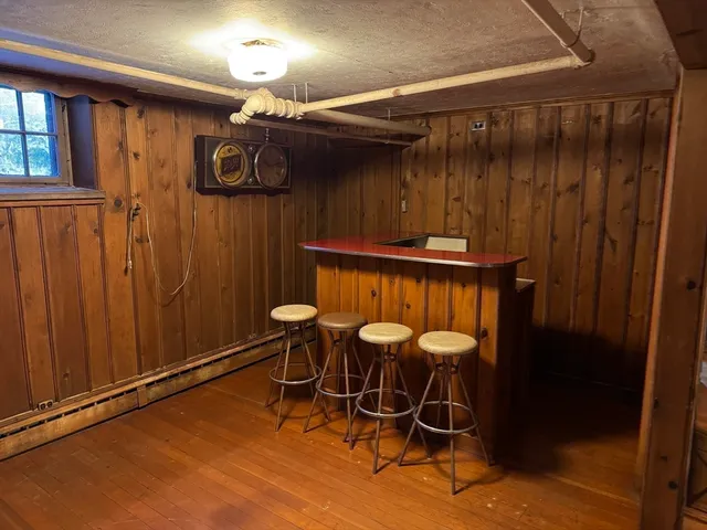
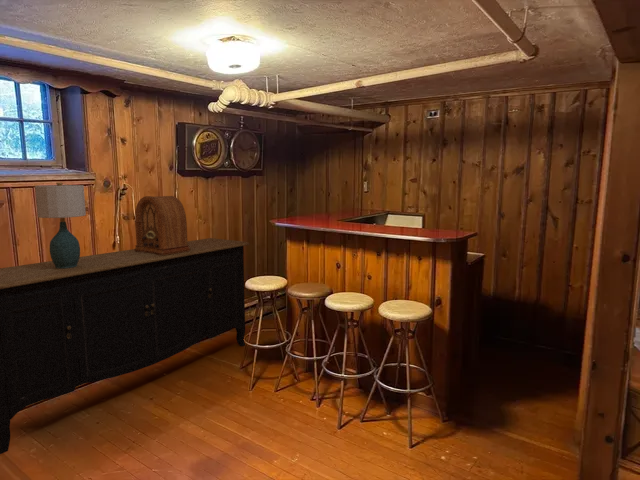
+ table lamp (63, 224)
+ sideboard (132, 318)
+ radio (160, 223)
